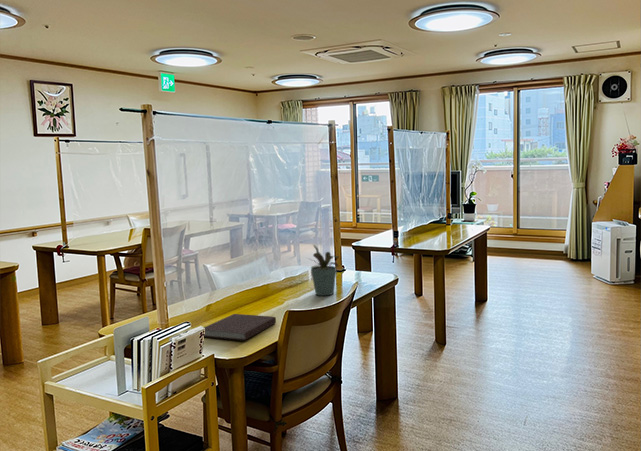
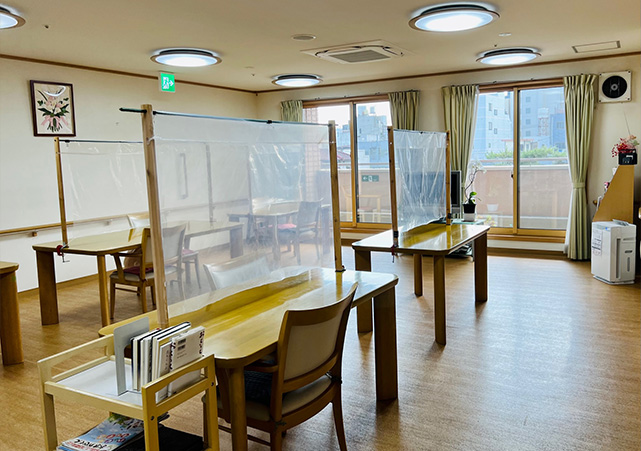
- notebook (239, 326)
- potted plant (321, 268)
